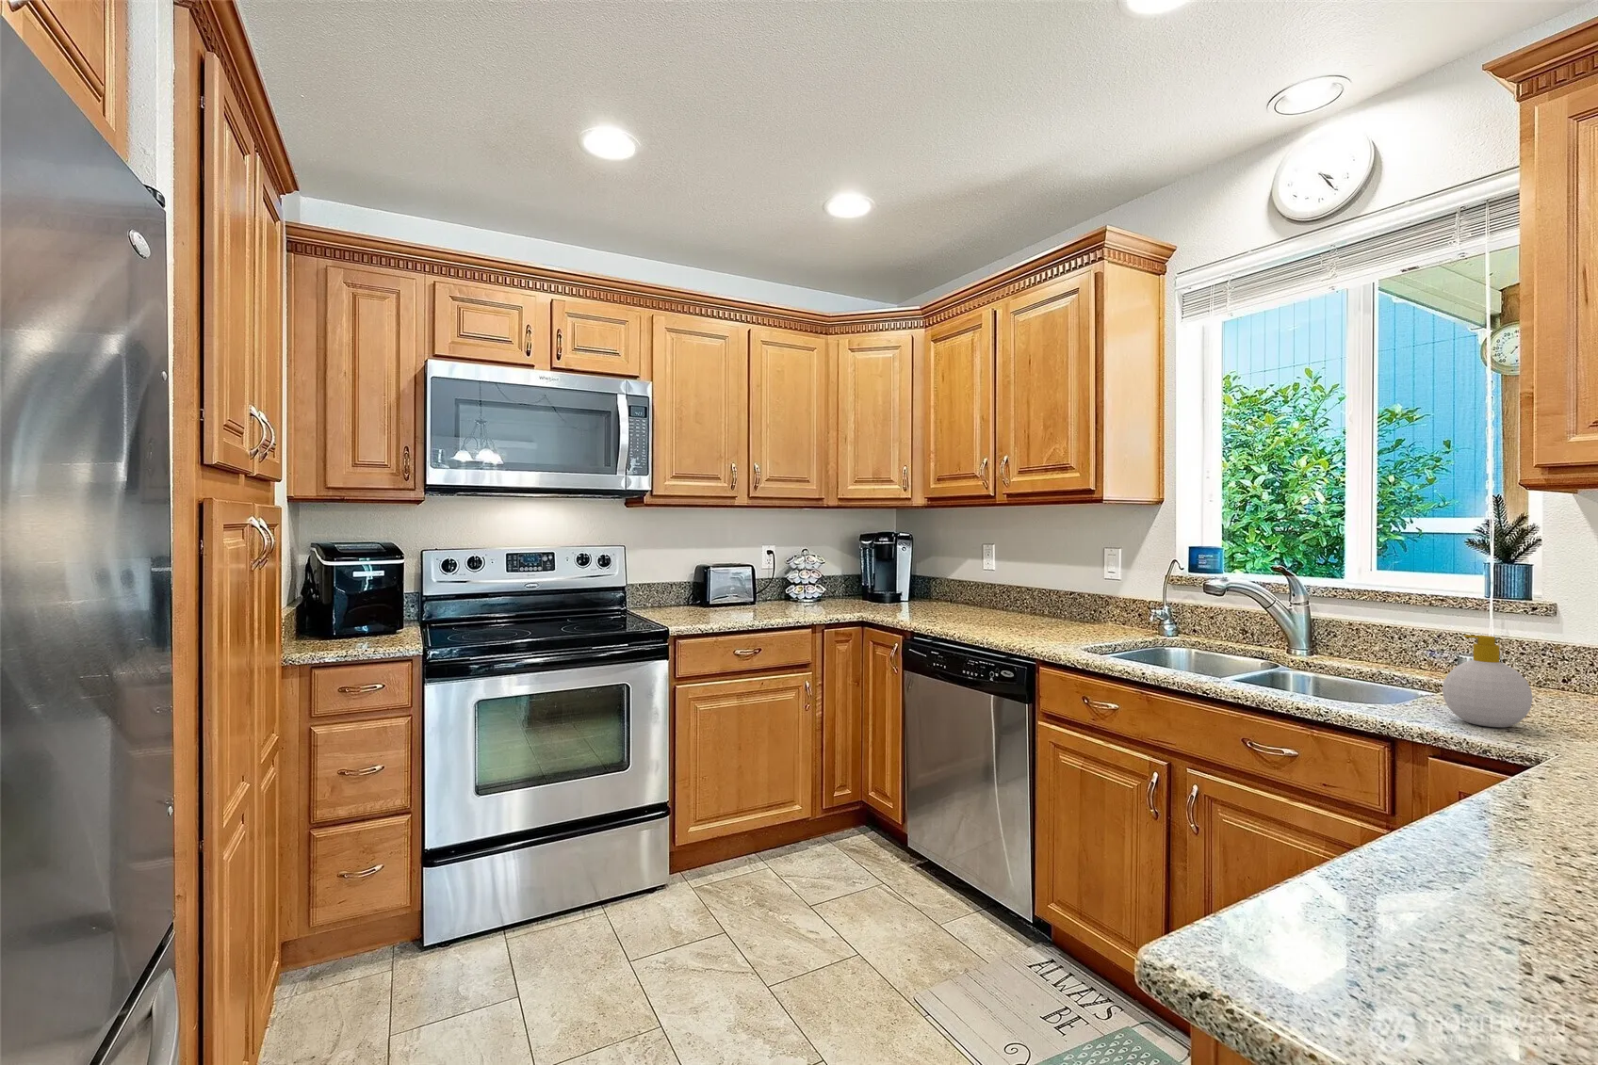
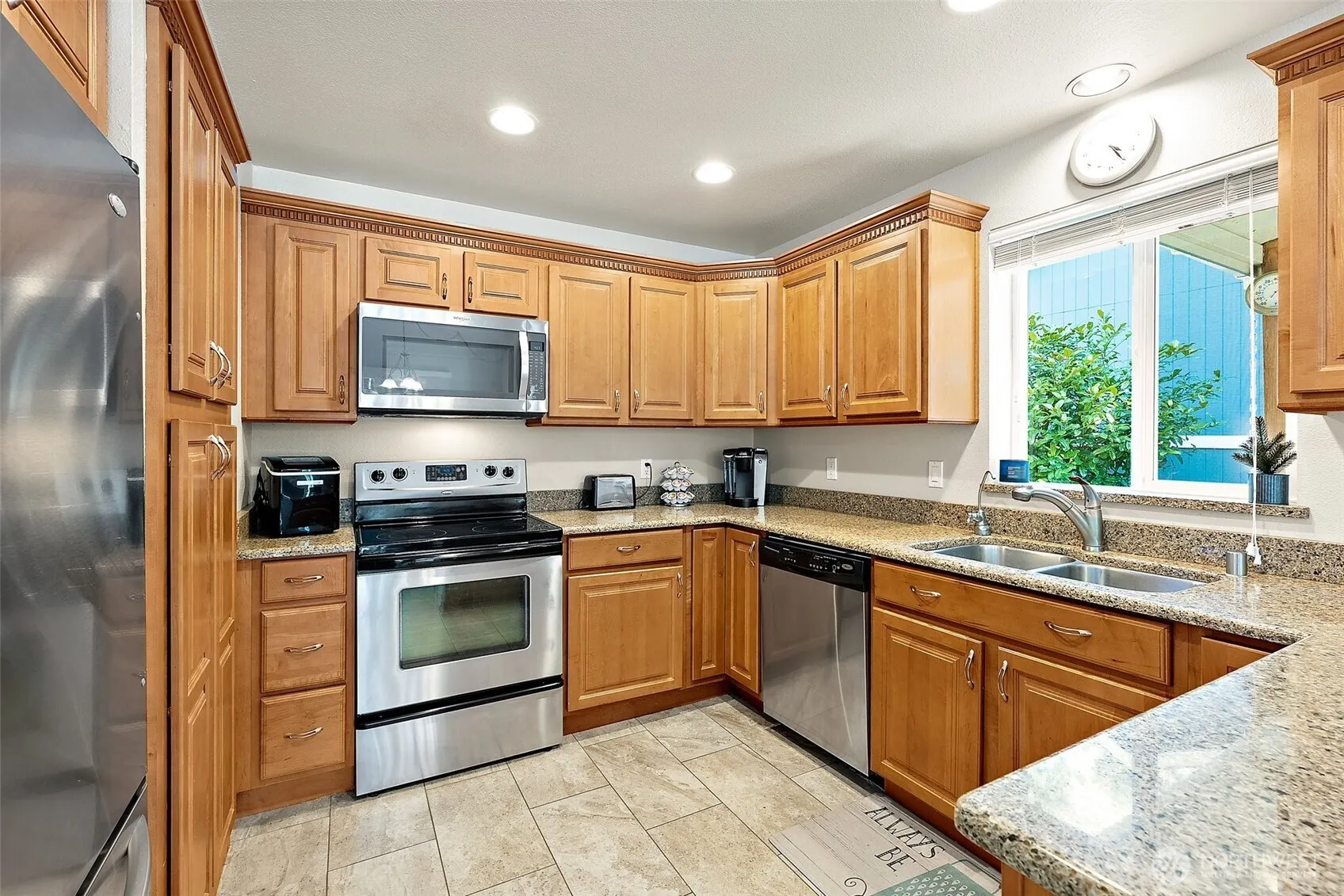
- soap bottle (1486, 679)
